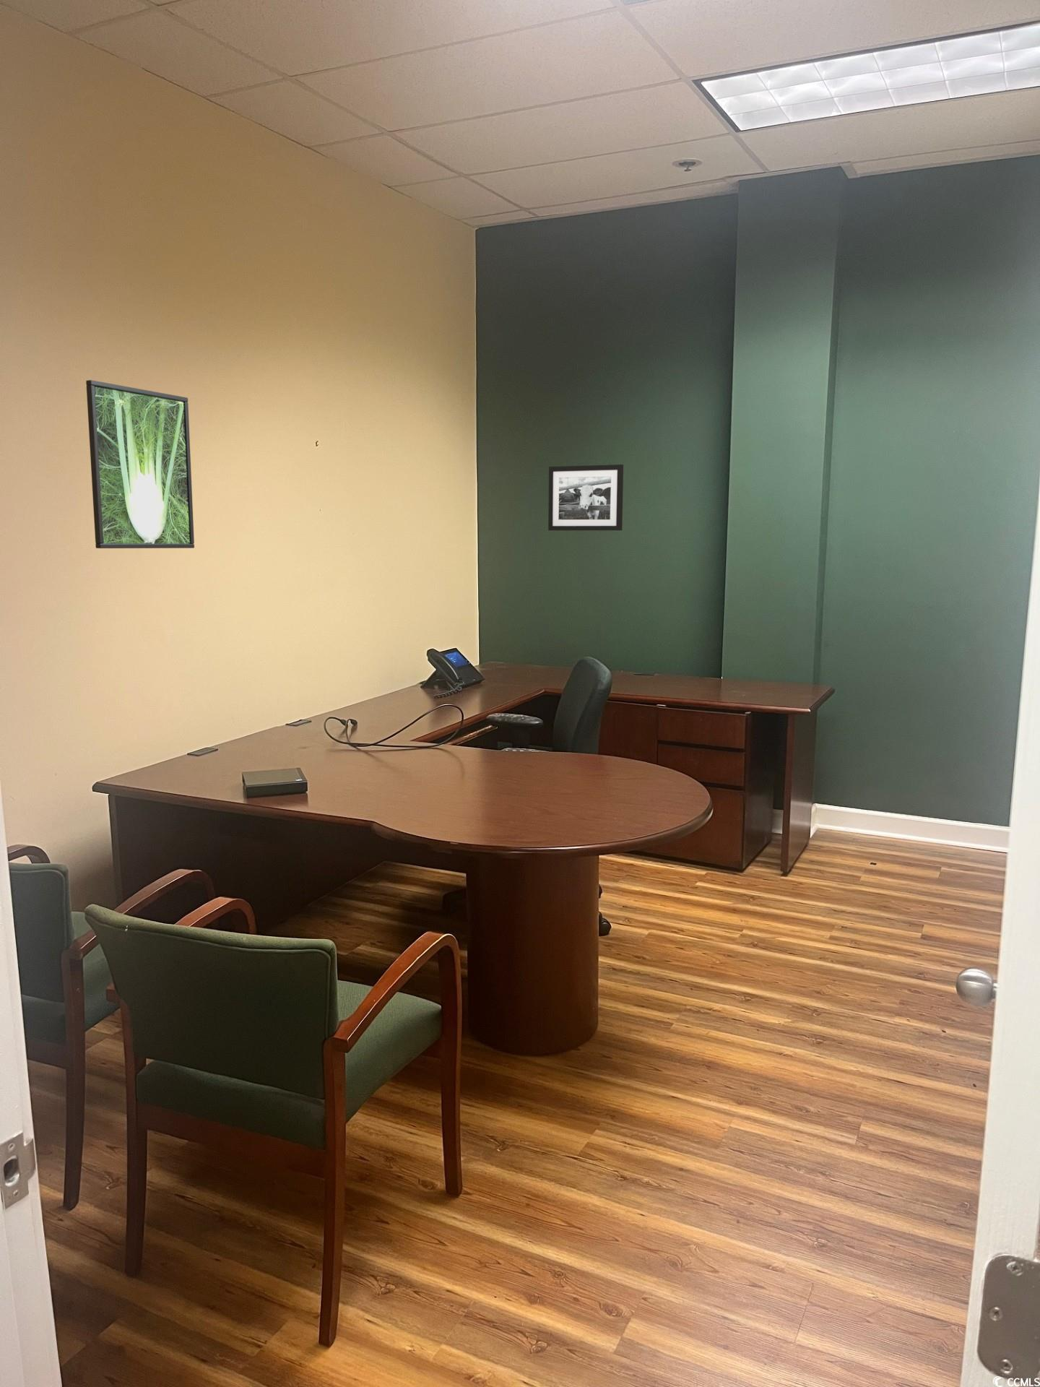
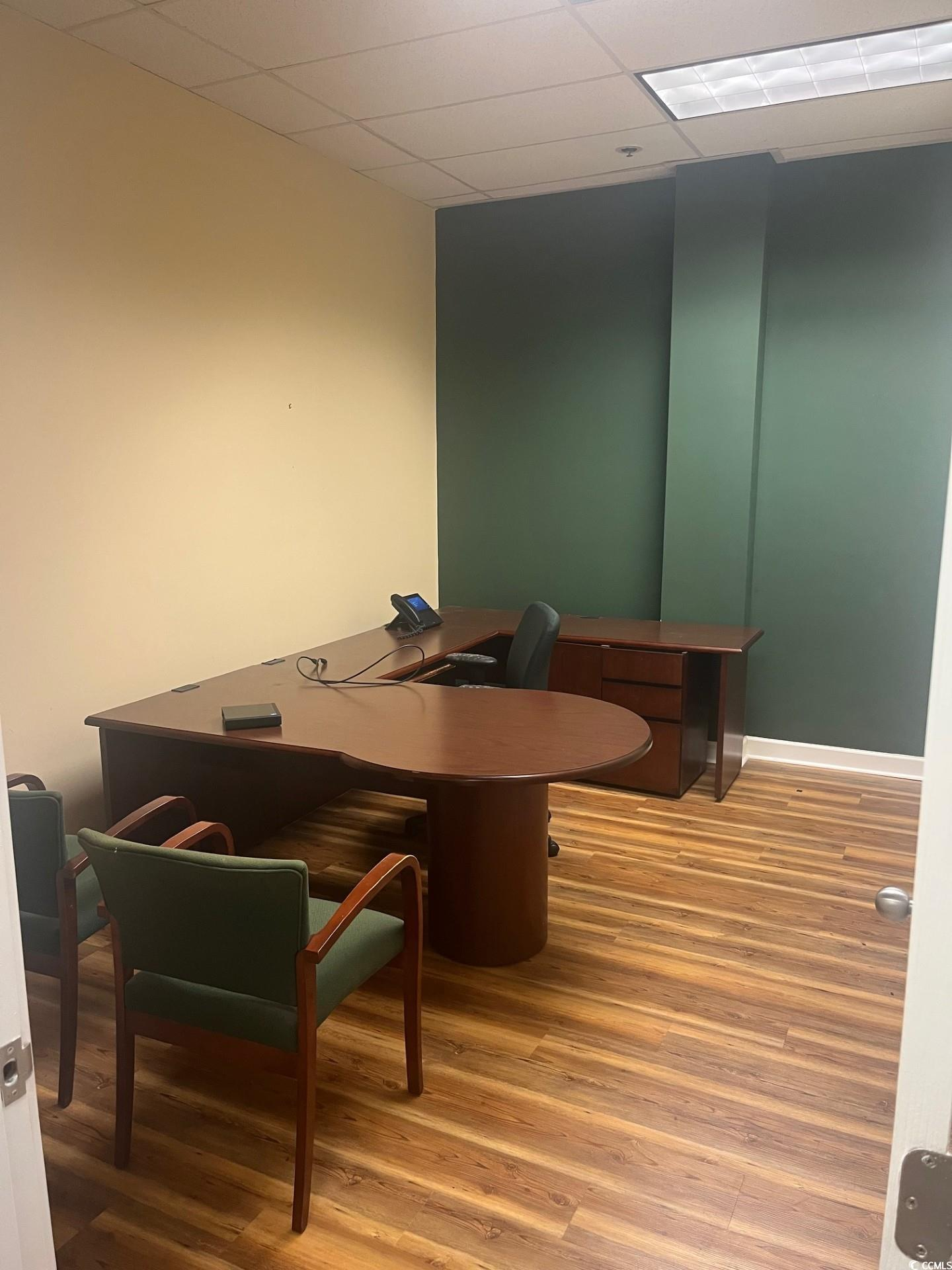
- picture frame (586, 498)
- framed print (144, 470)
